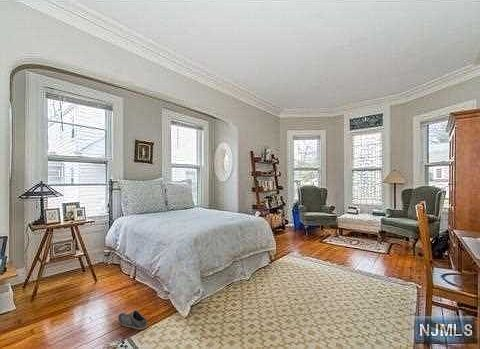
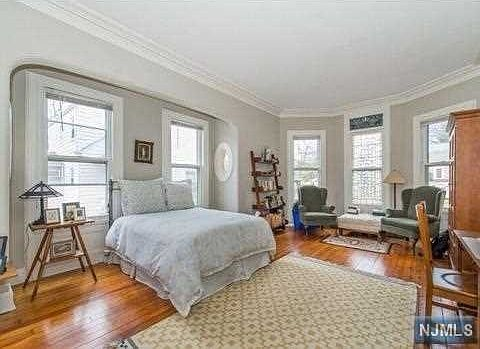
- shoe (131, 317)
